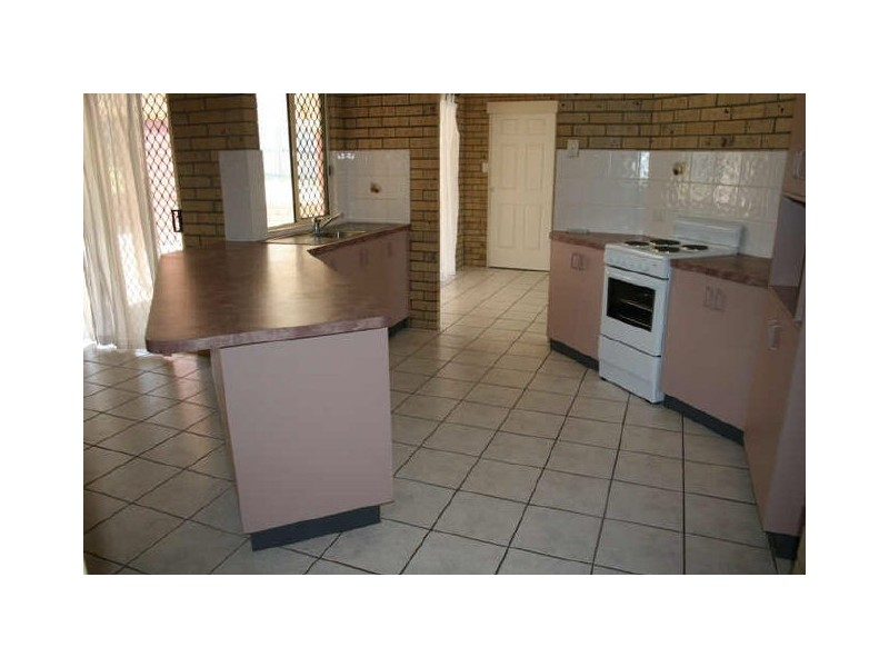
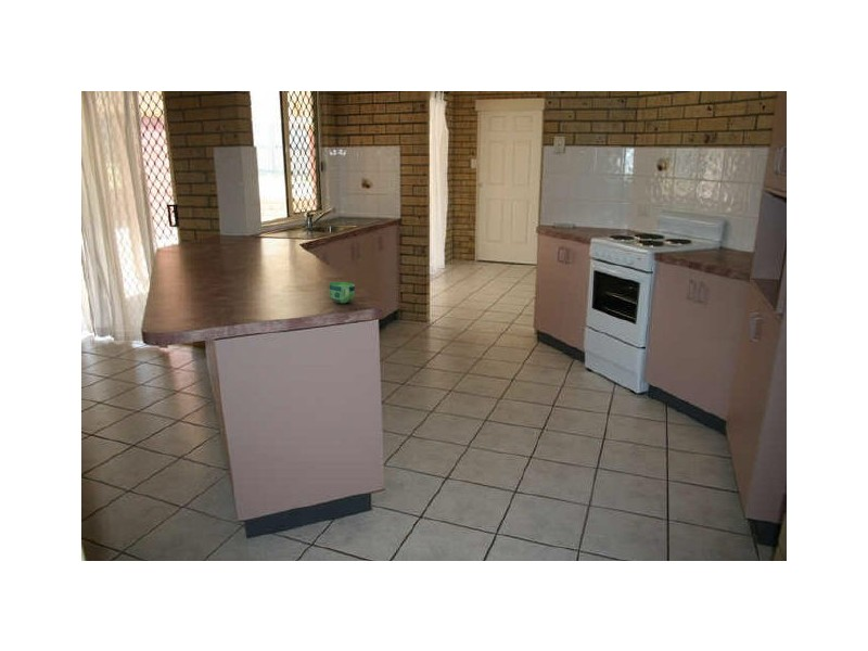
+ cup (344, 293)
